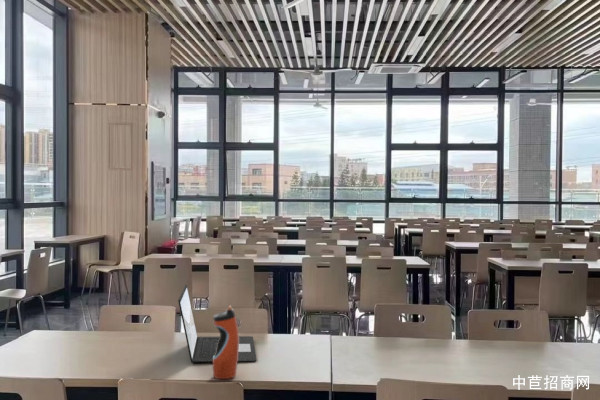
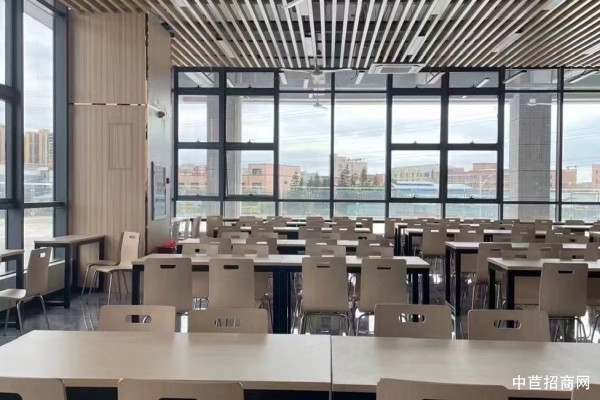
- laptop (218, 337)
- water bottle (225, 341)
